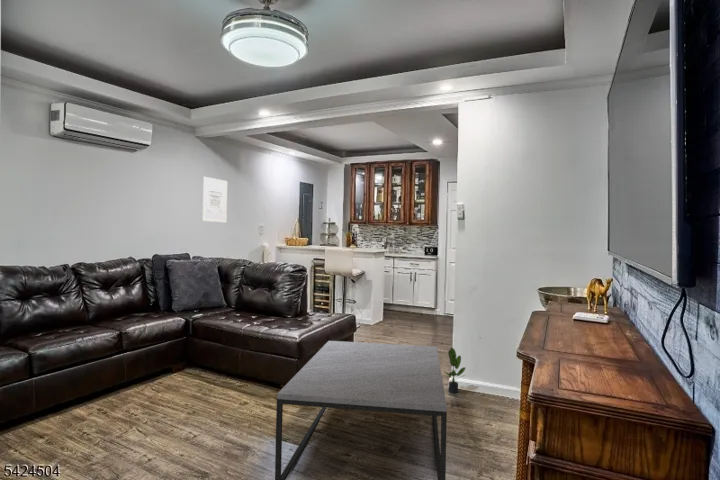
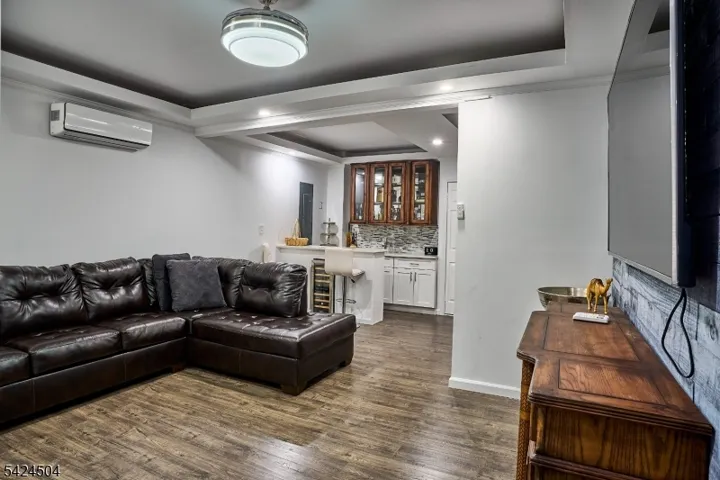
- wall art (215, 200)
- potted plant (453, 370)
- coffee table (372, 403)
